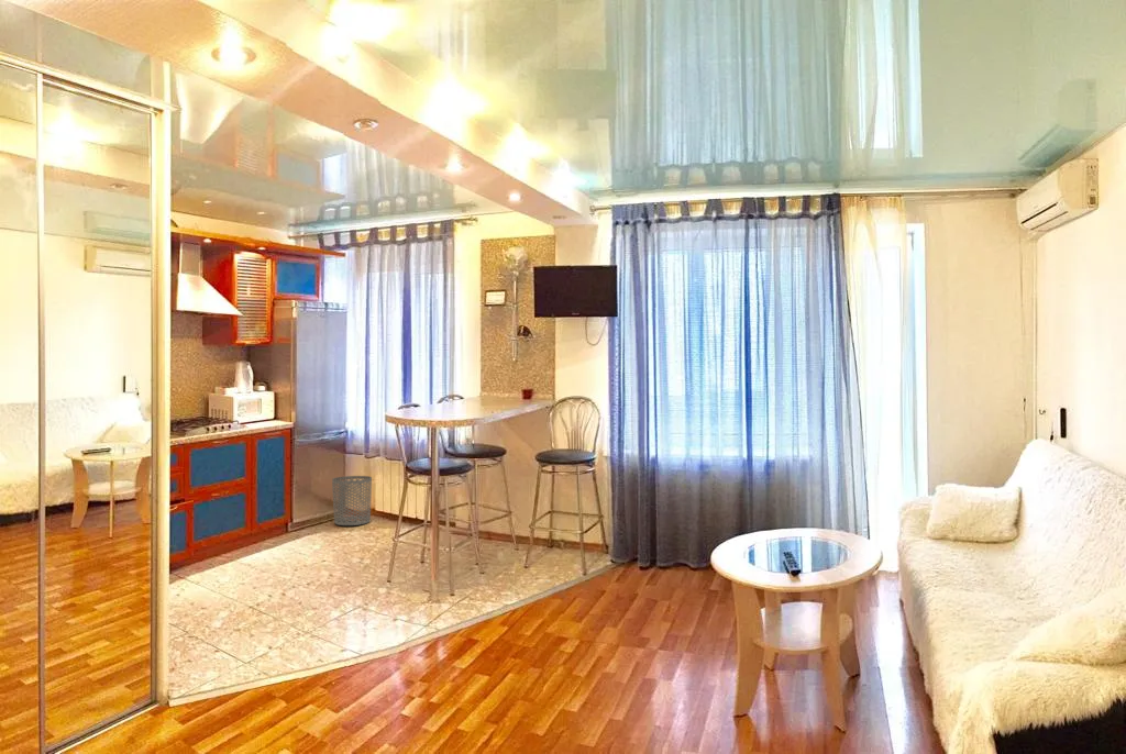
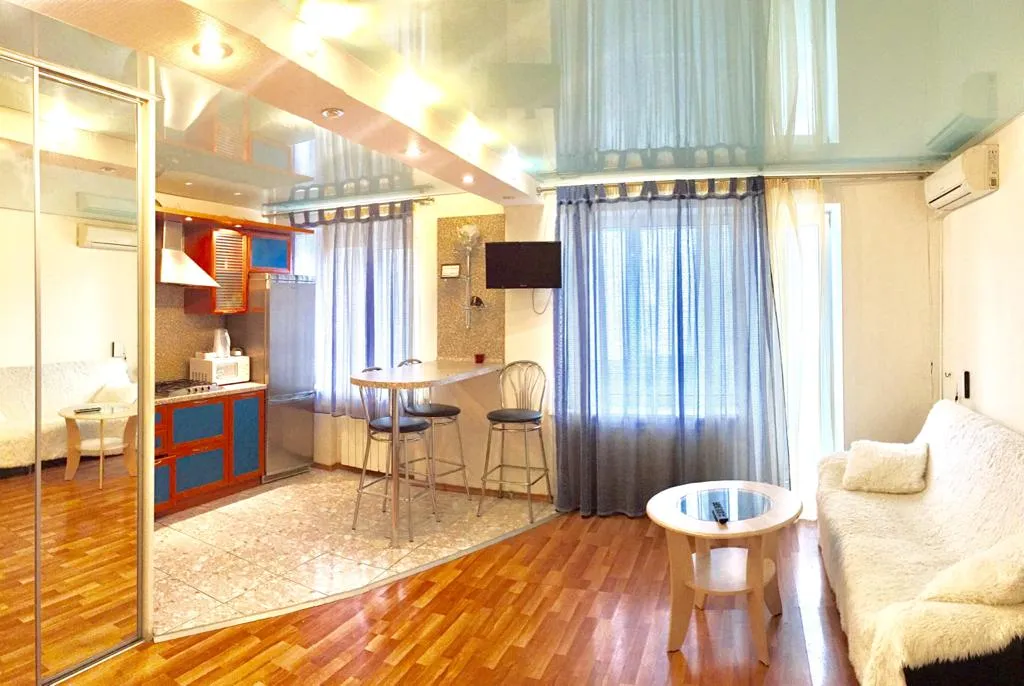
- waste bin (352, 500)
